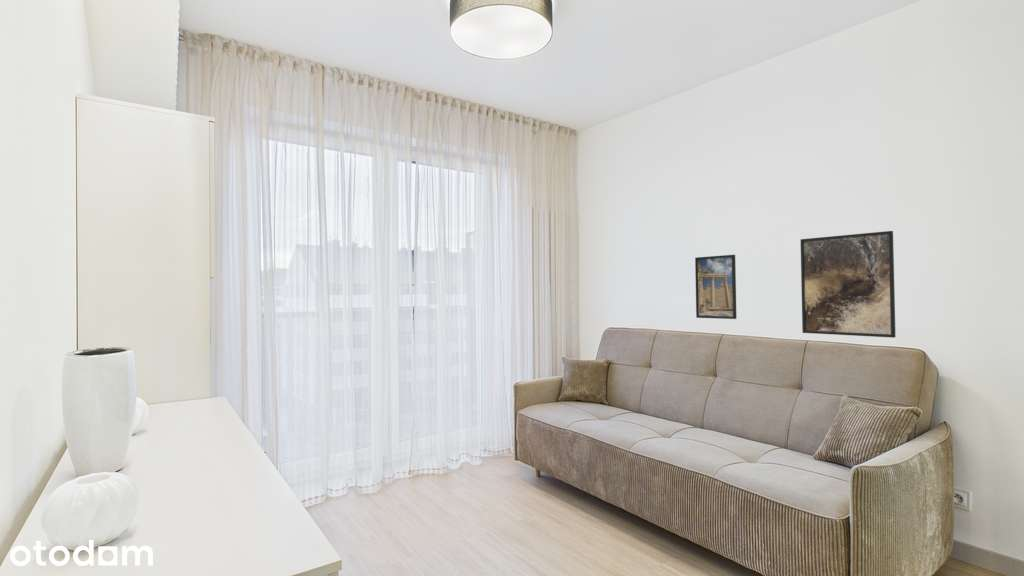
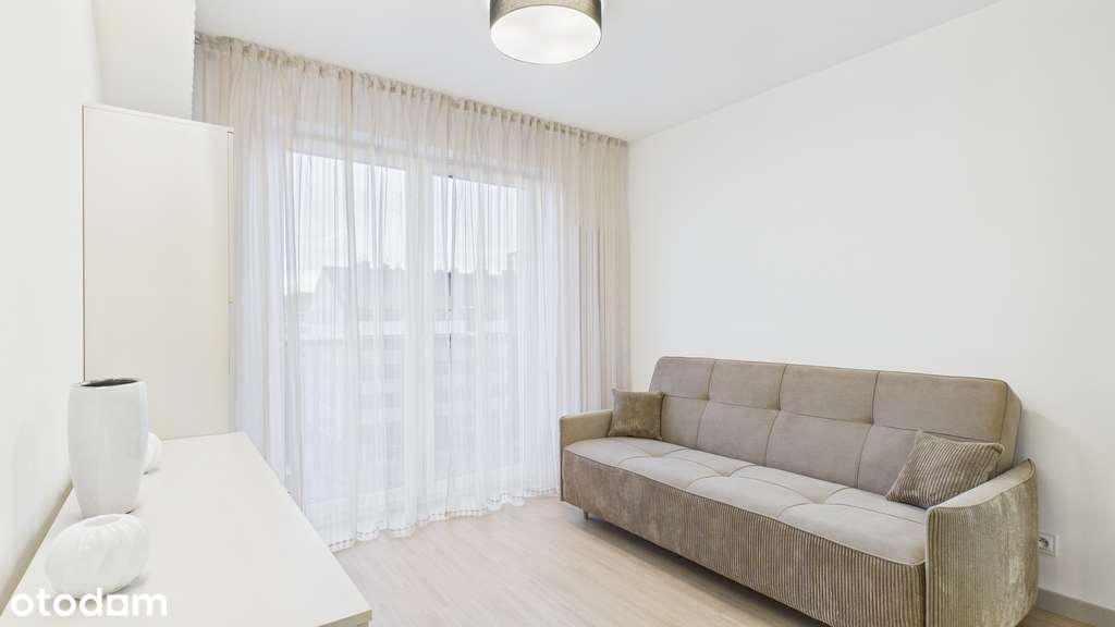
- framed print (844, 285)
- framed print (715, 287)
